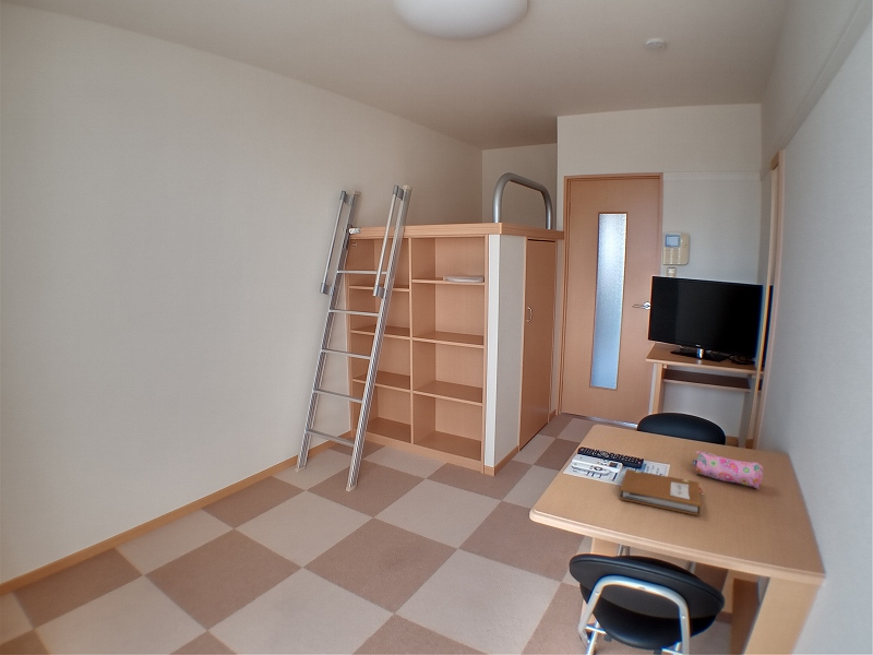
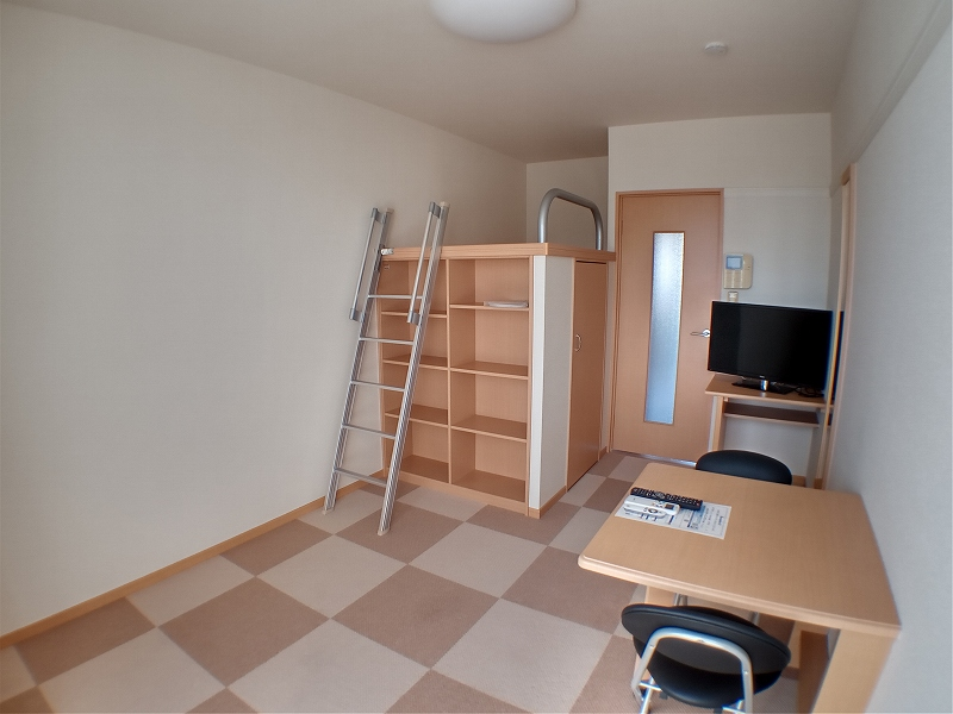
- notebook (661, 490)
- pencil case (727, 468)
